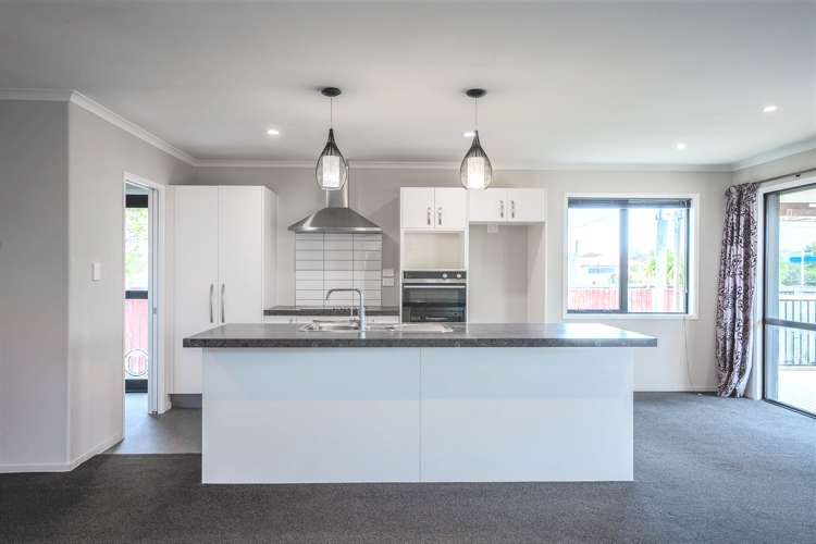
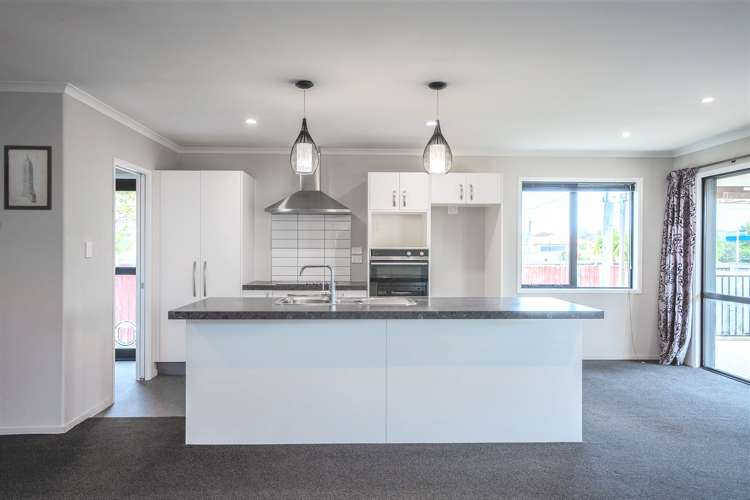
+ wall art (27, 177)
